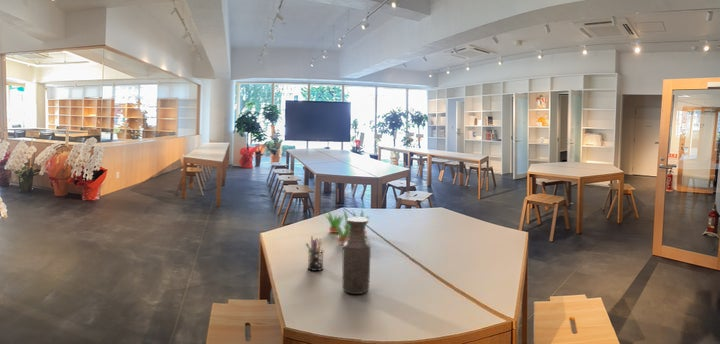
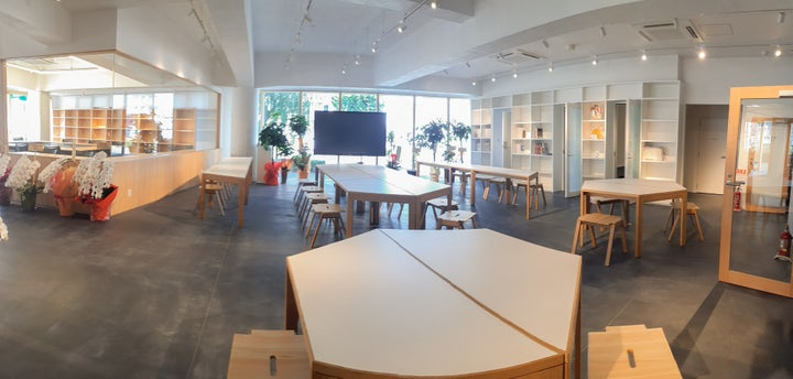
- succulent plant (345, 221)
- pen holder (313, 253)
- bottle (356, 254)
